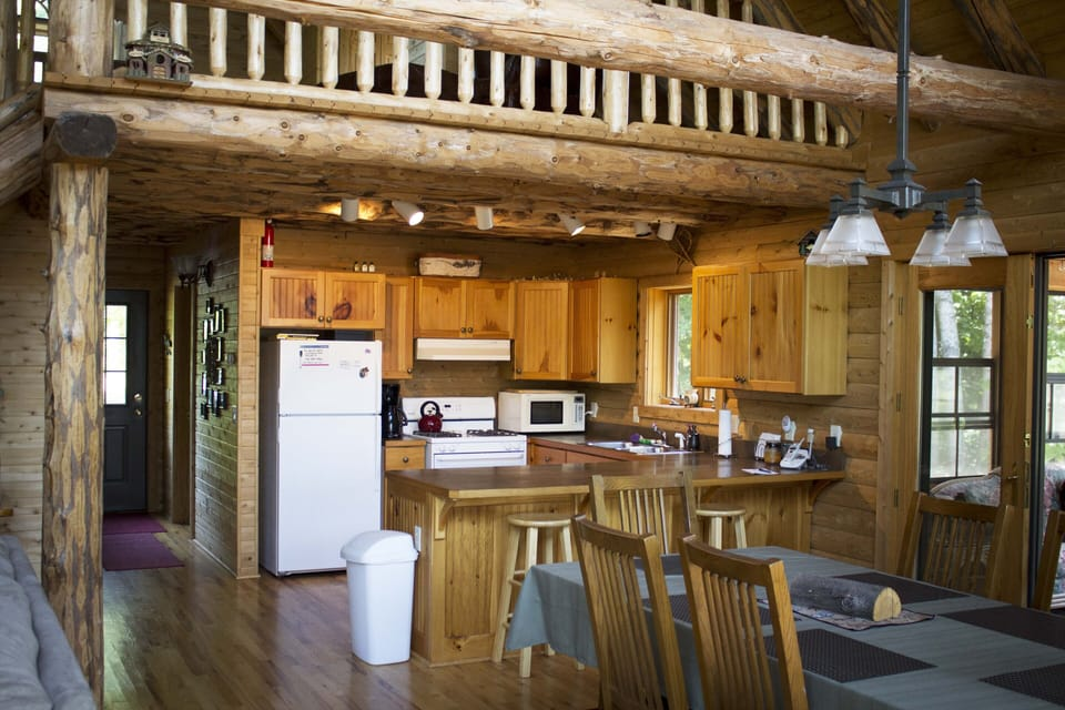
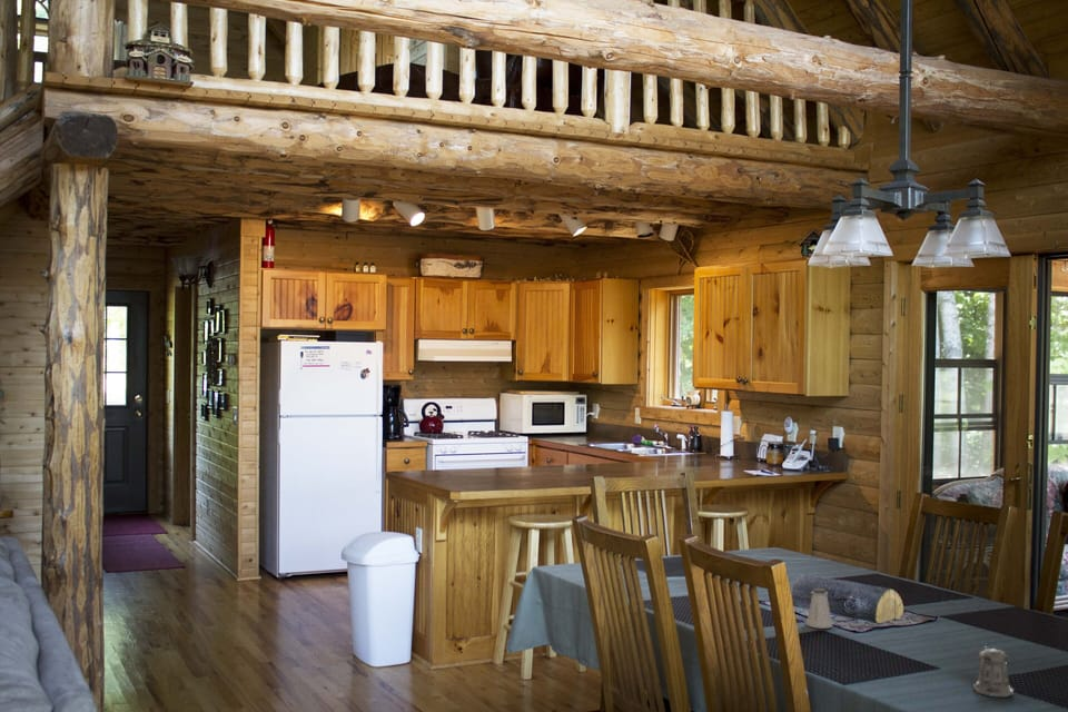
+ saltshaker (819, 606)
+ pepper shaker (992, 669)
